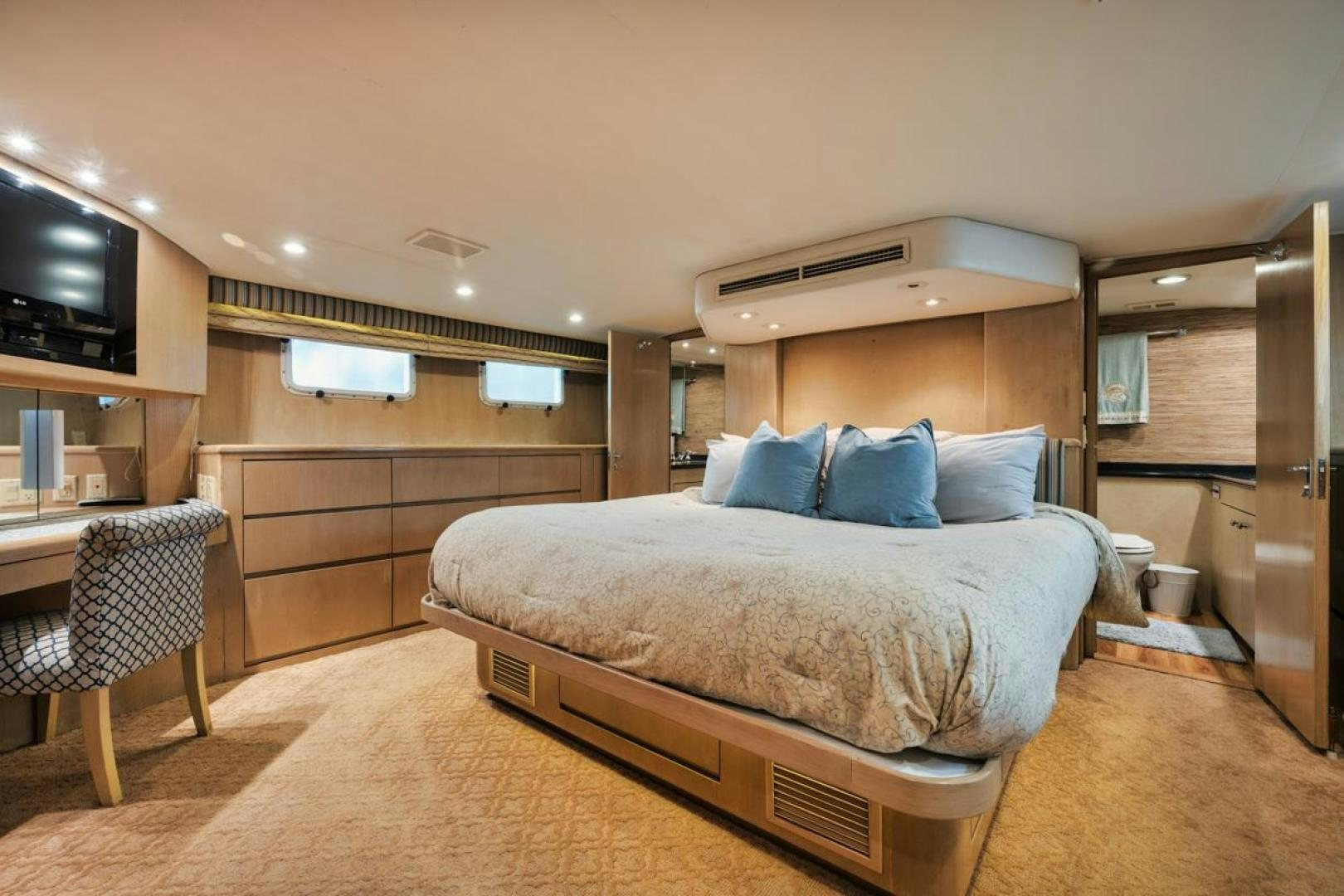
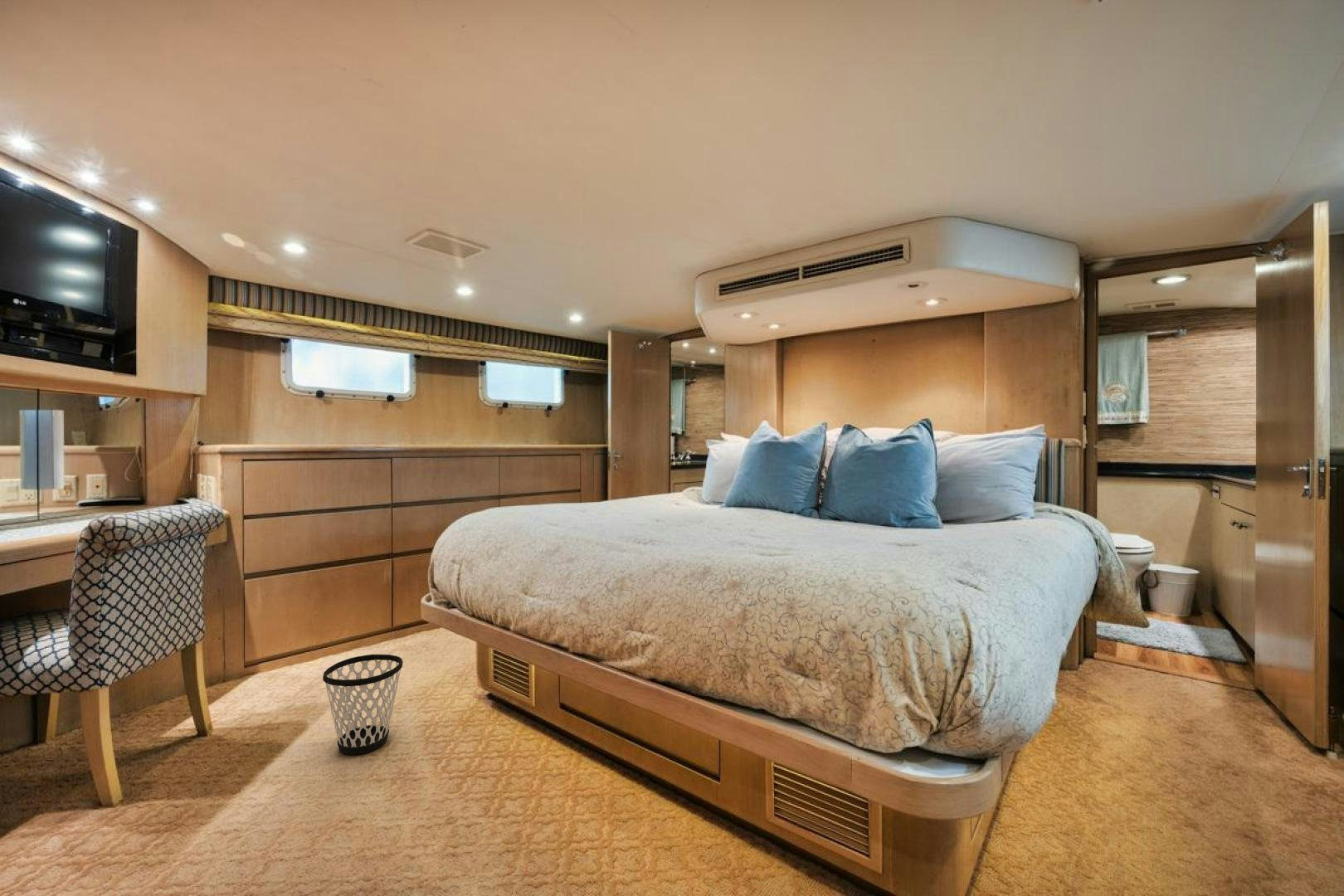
+ wastebasket (363, 705)
